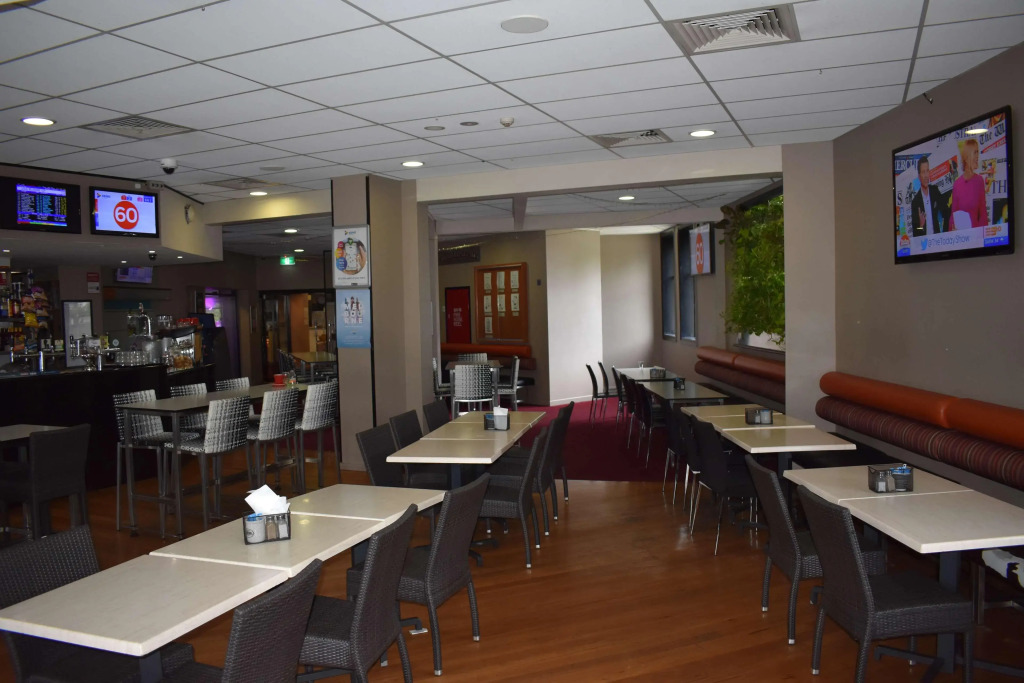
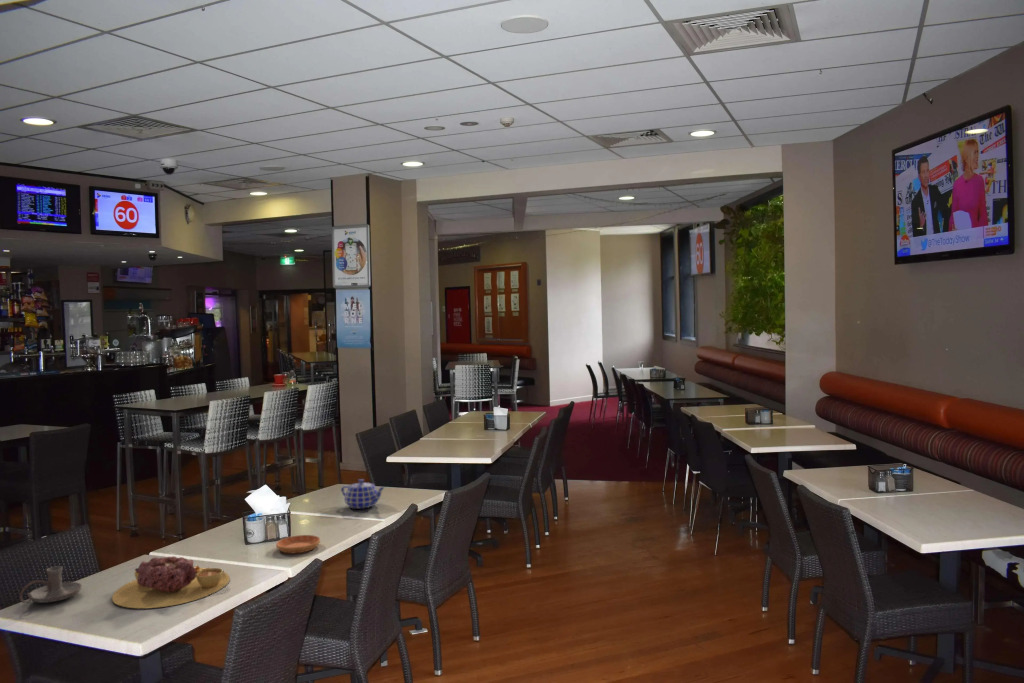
+ saucer (298, 544)
+ food plate (171, 571)
+ teapot (363, 493)
+ candle holder (49, 585)
